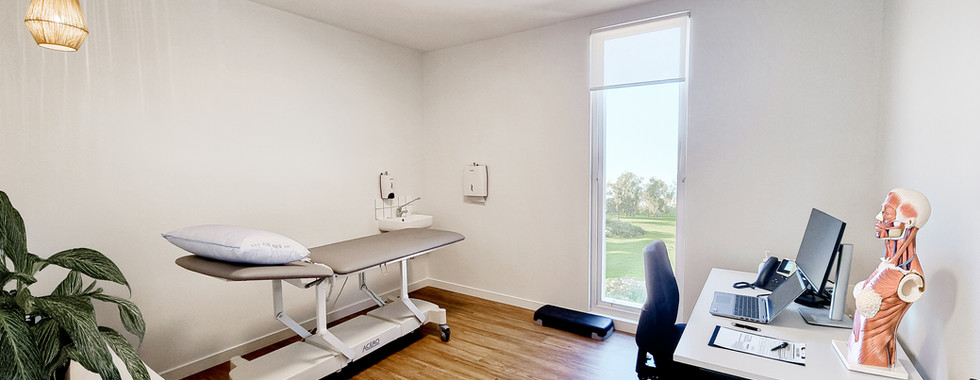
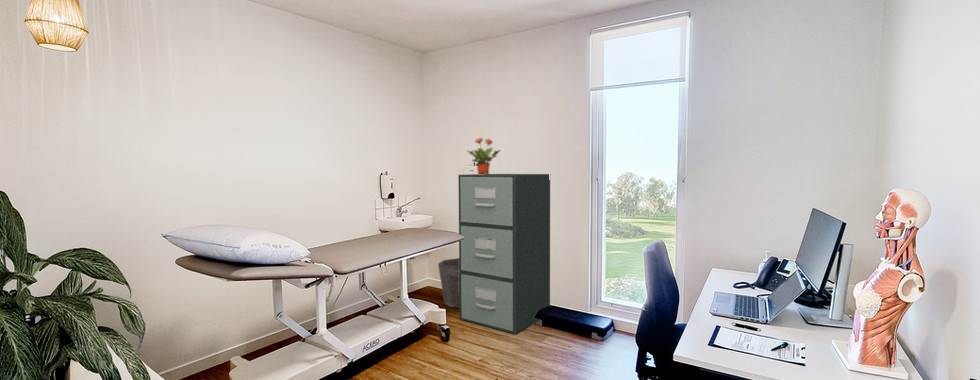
+ filing cabinet (503, 246)
+ potted plant (483, 155)
+ waste bin (458, 282)
